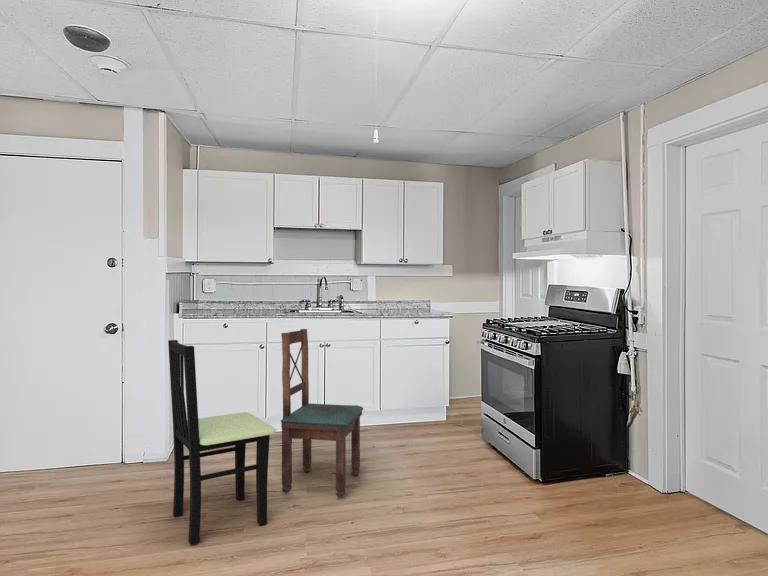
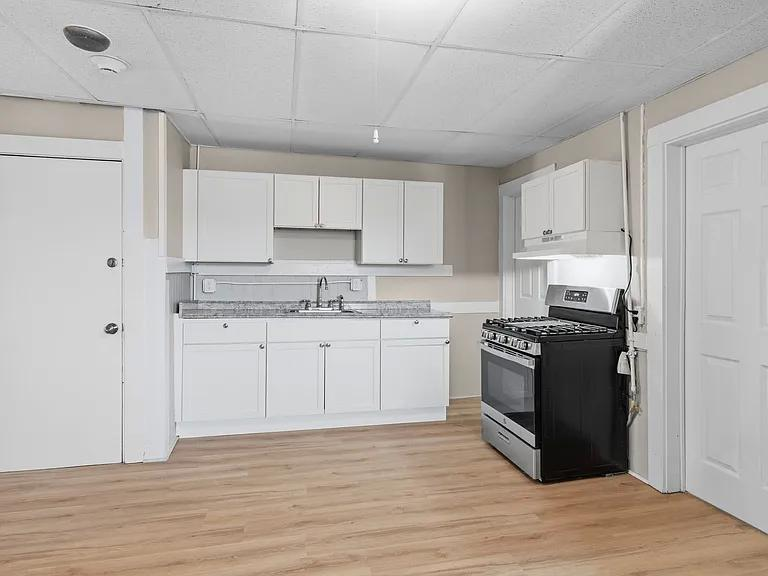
- dining chair (220, 429)
- dining chair (322, 407)
